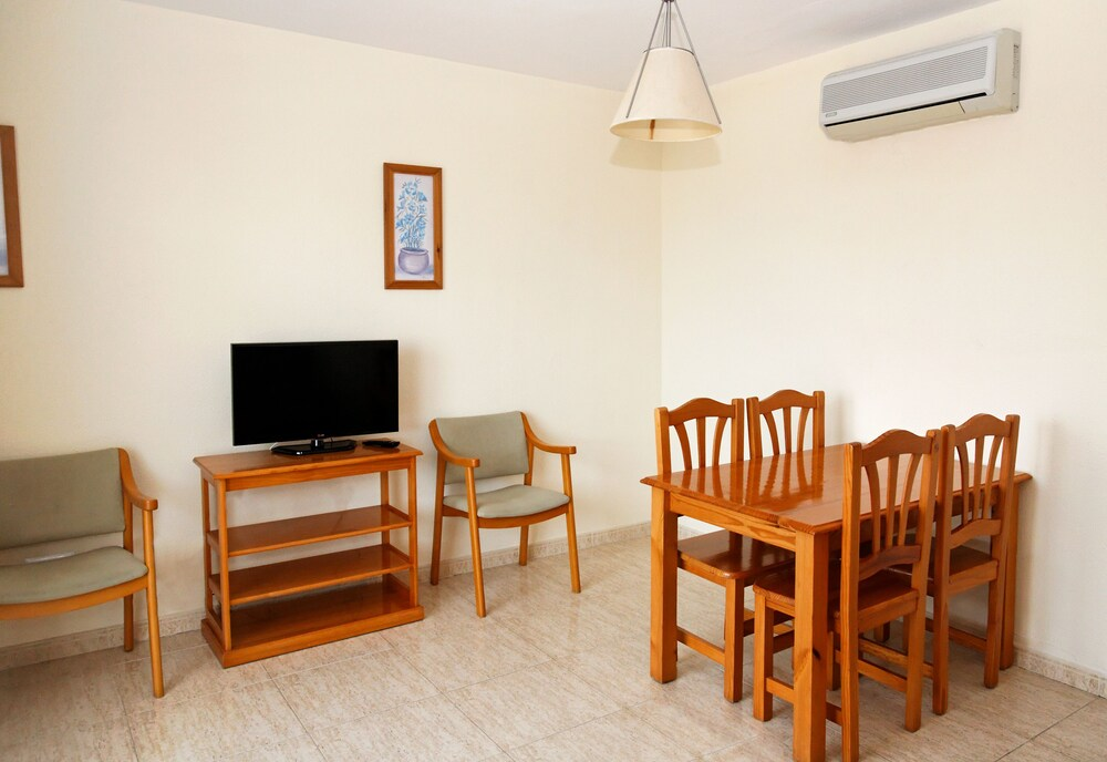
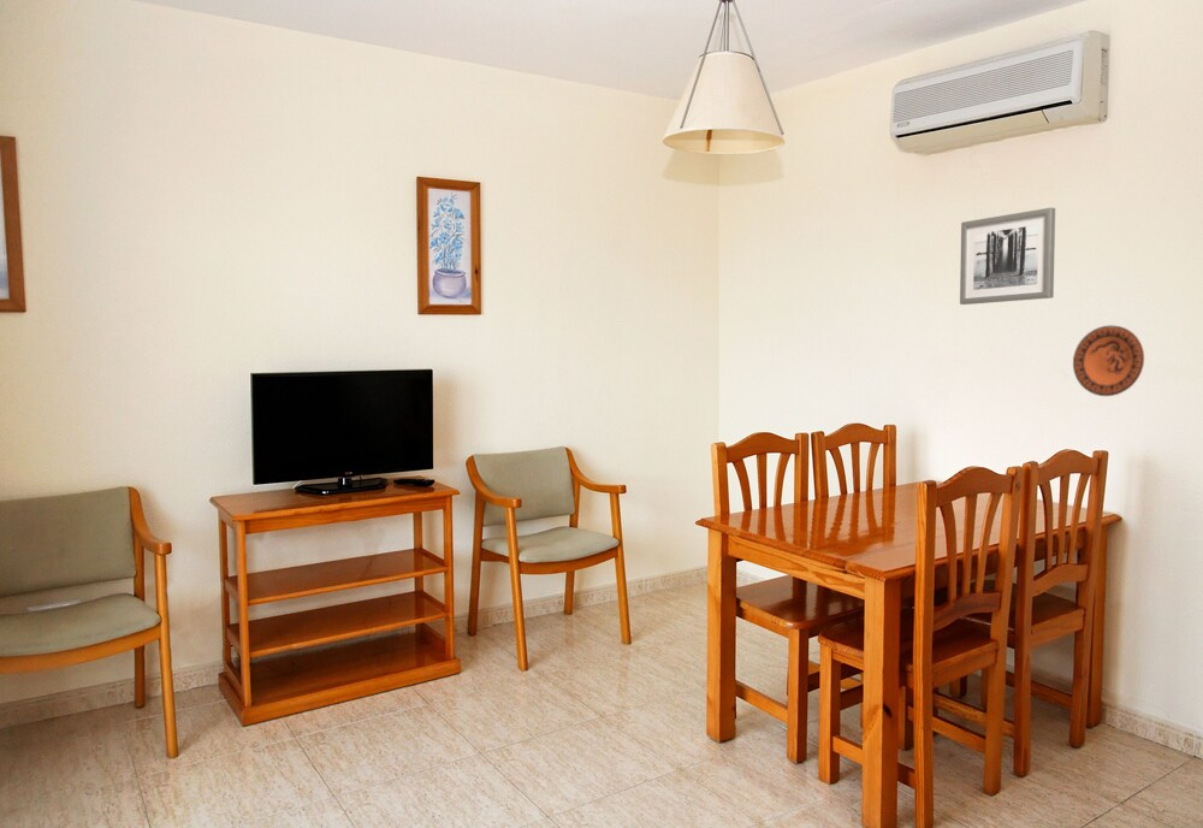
+ wall art (1005, 258)
+ decorative plate (1108, 360)
